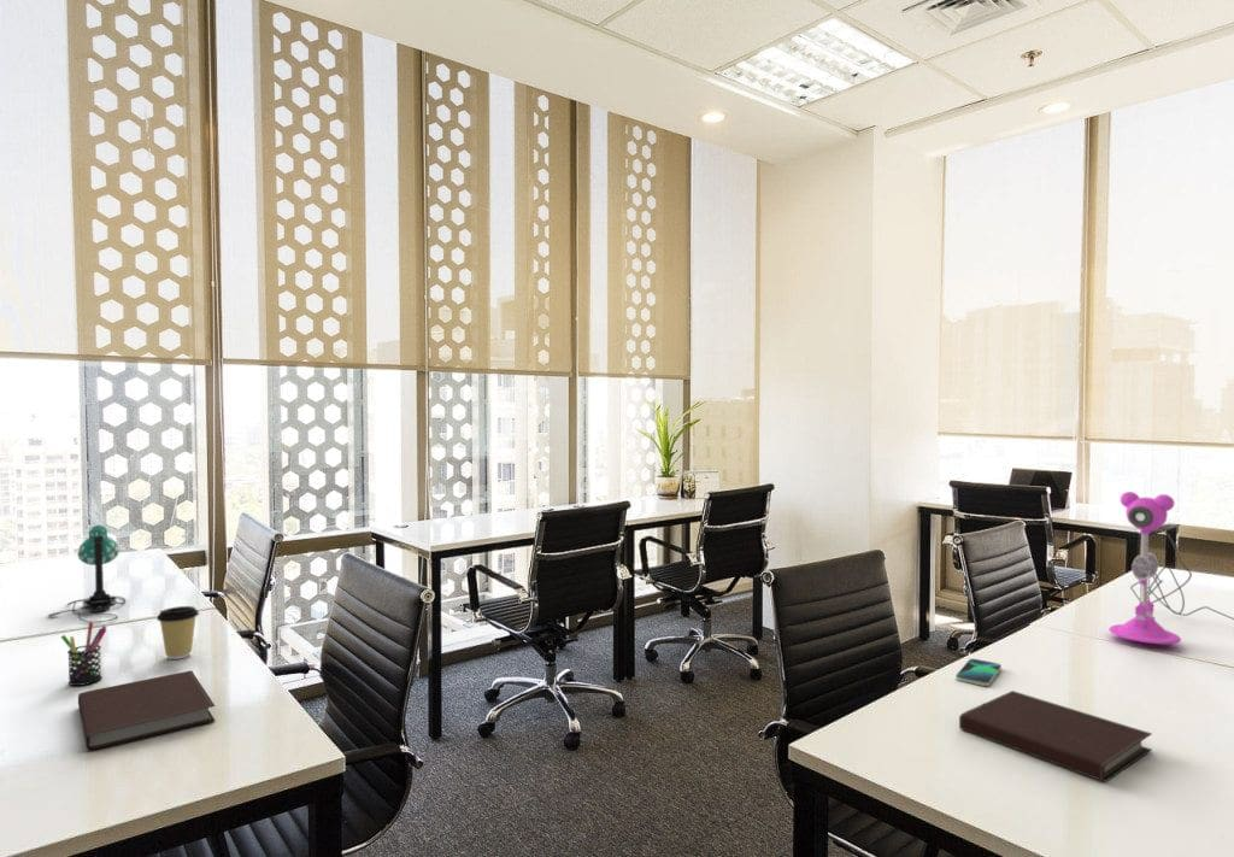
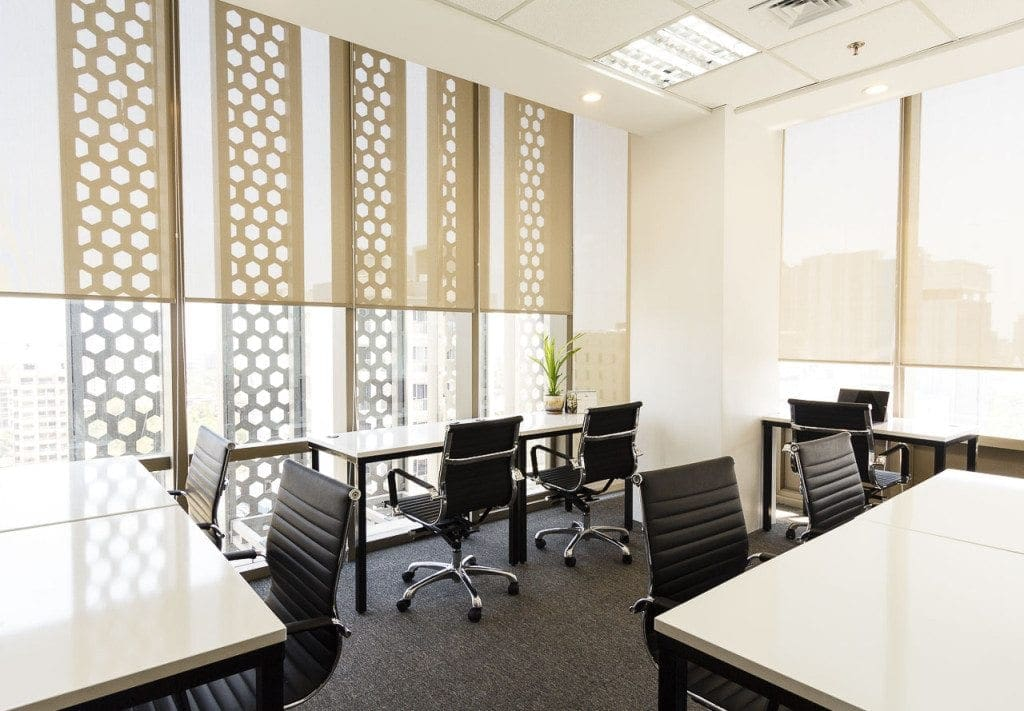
- coffee cup (178, 632)
- desk lamp (1168, 567)
- notebook (1052, 732)
- desk lamp (86, 563)
- notebook (145, 706)
- pen holder (81, 652)
- smartphone (979, 671)
